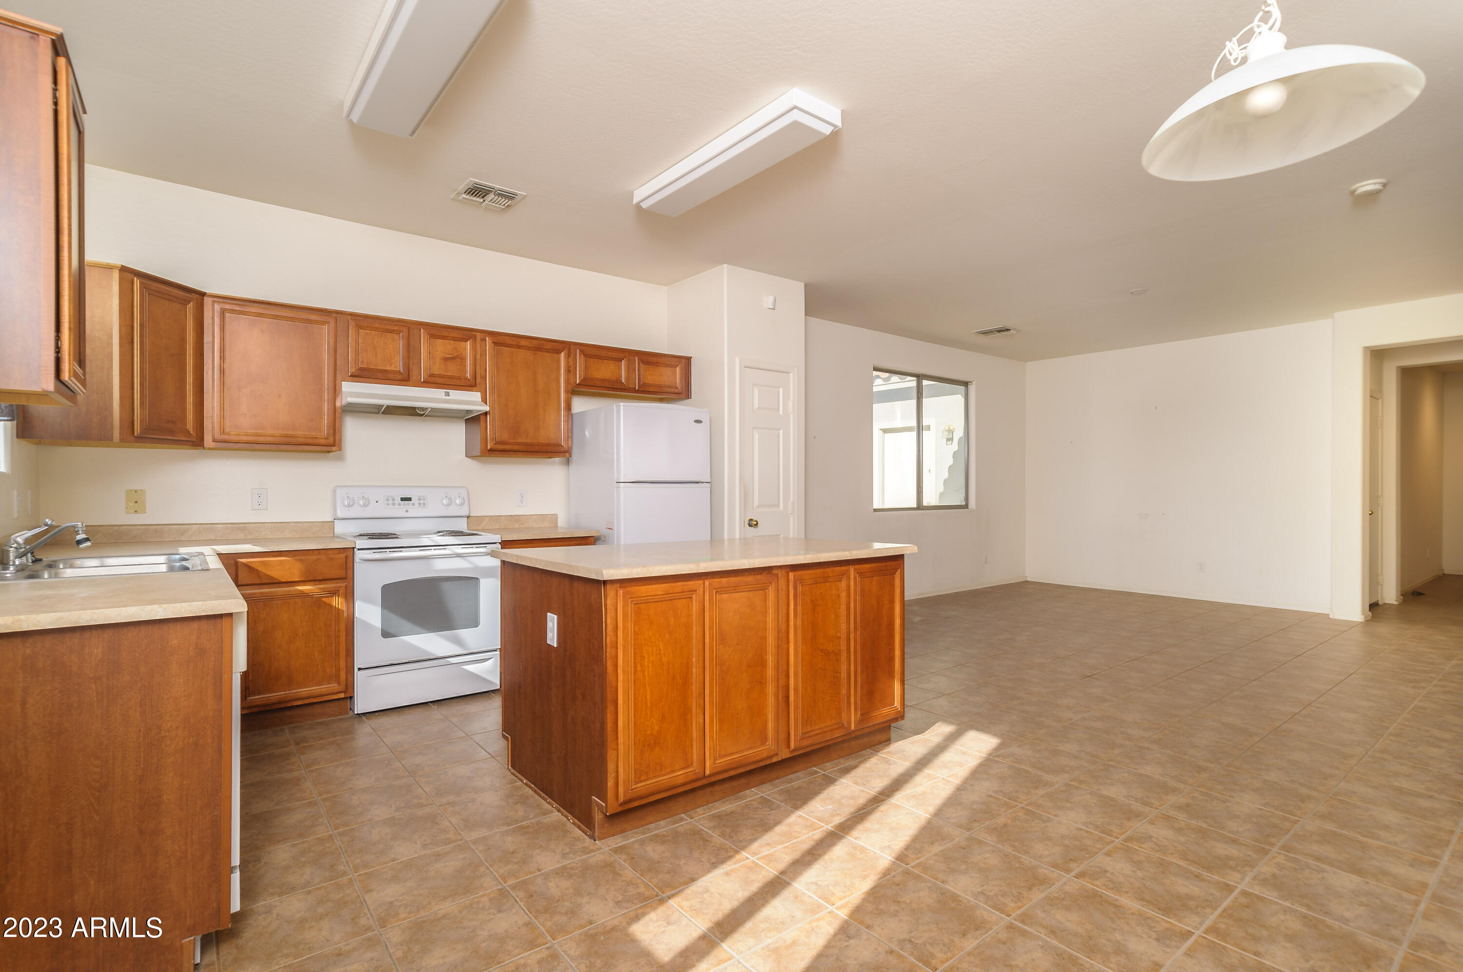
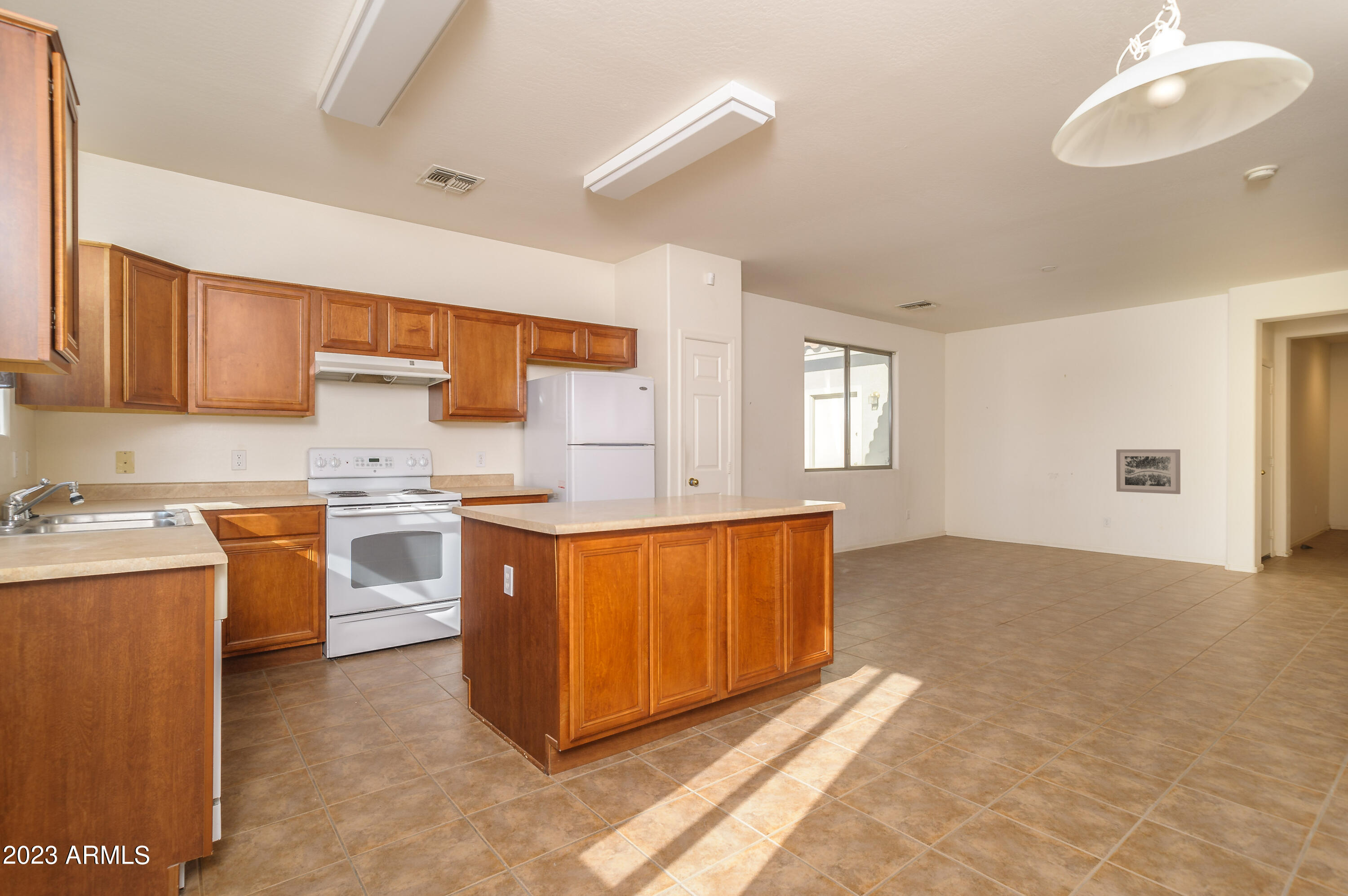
+ wall art (1147, 471)
